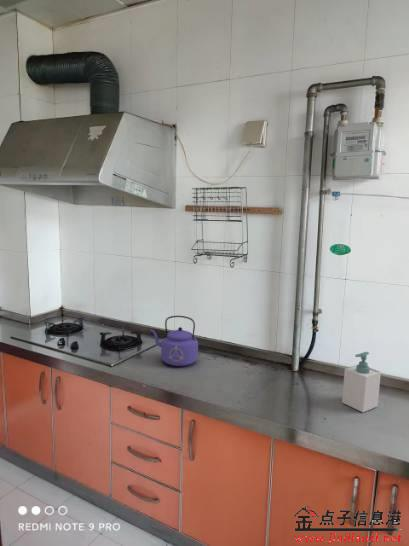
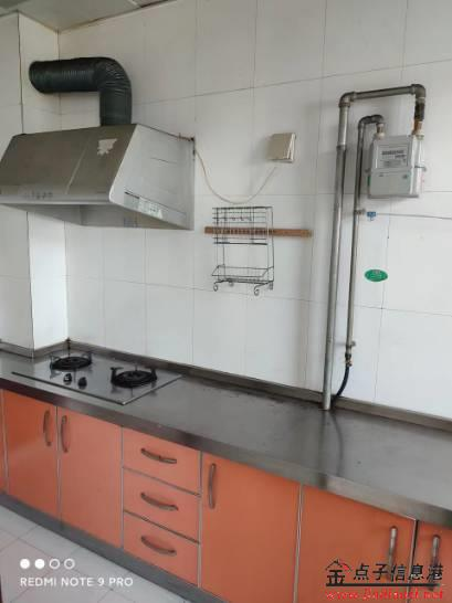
- soap bottle (361, 379)
- kettle (173, 338)
